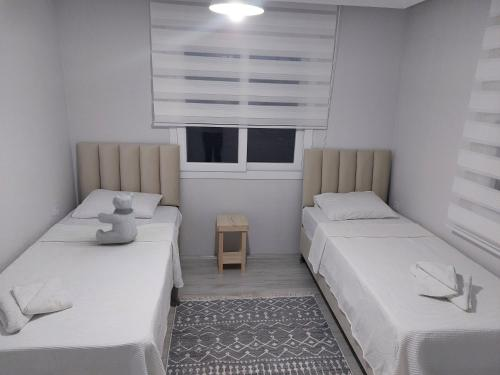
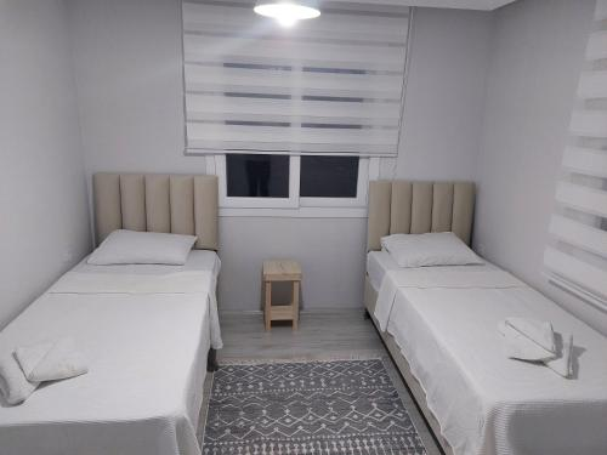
- teddy bear (116, 216)
